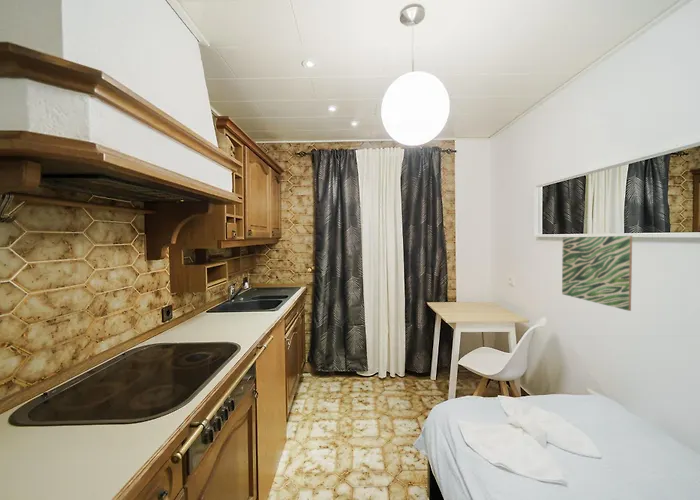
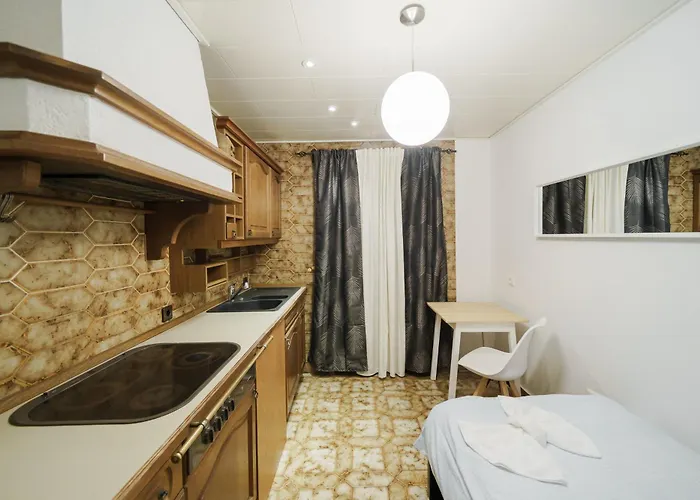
- wall art (592, 269)
